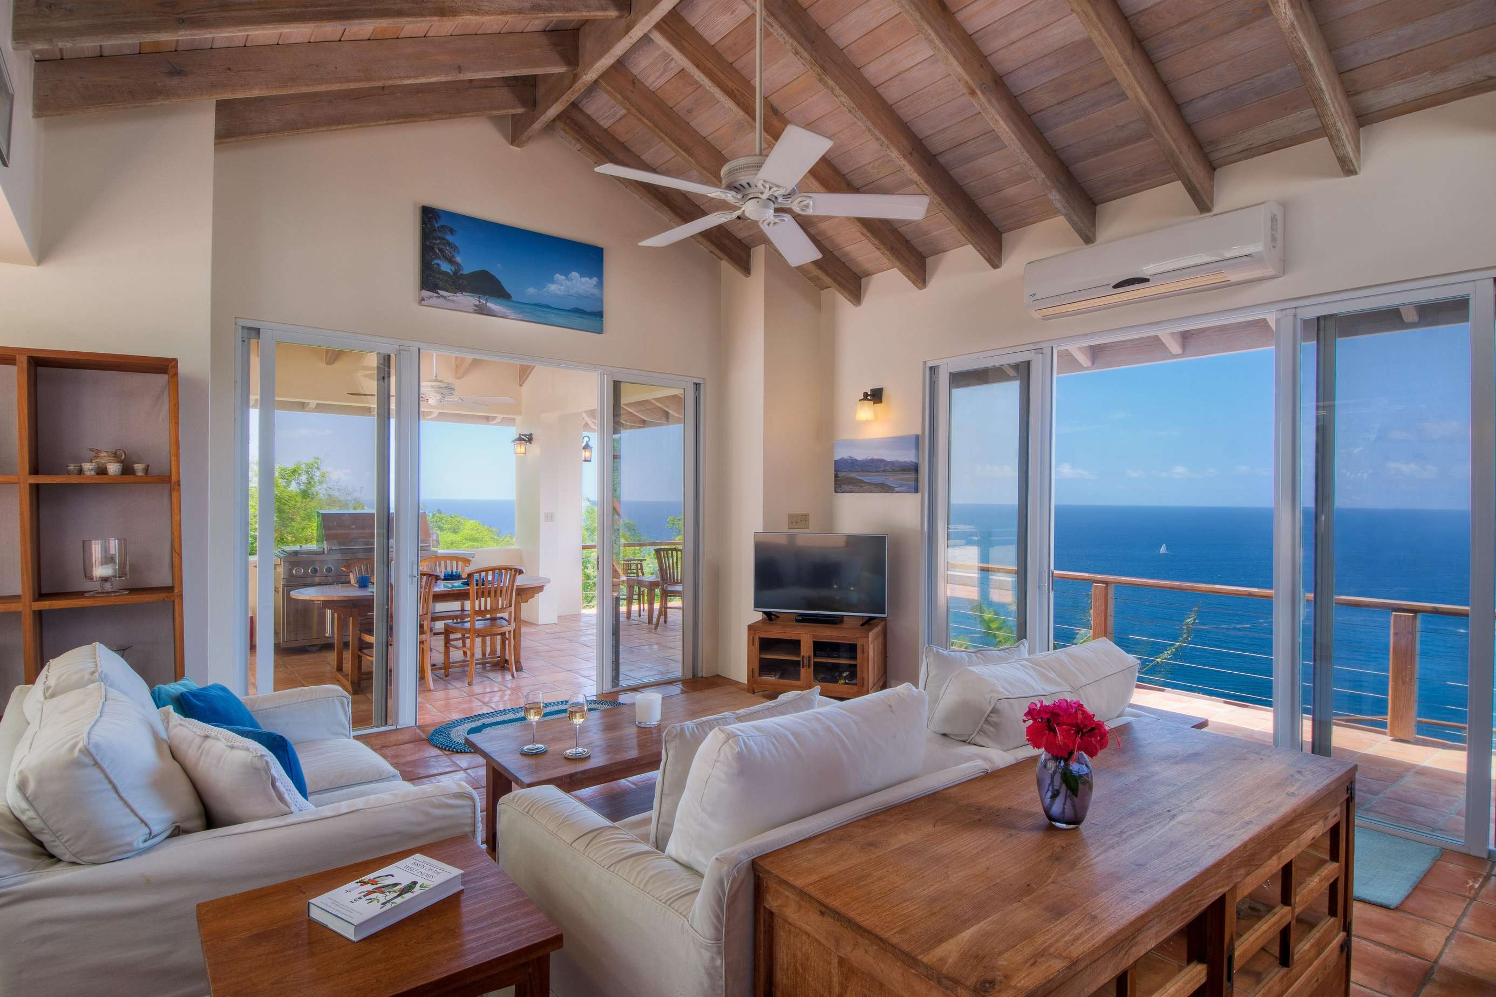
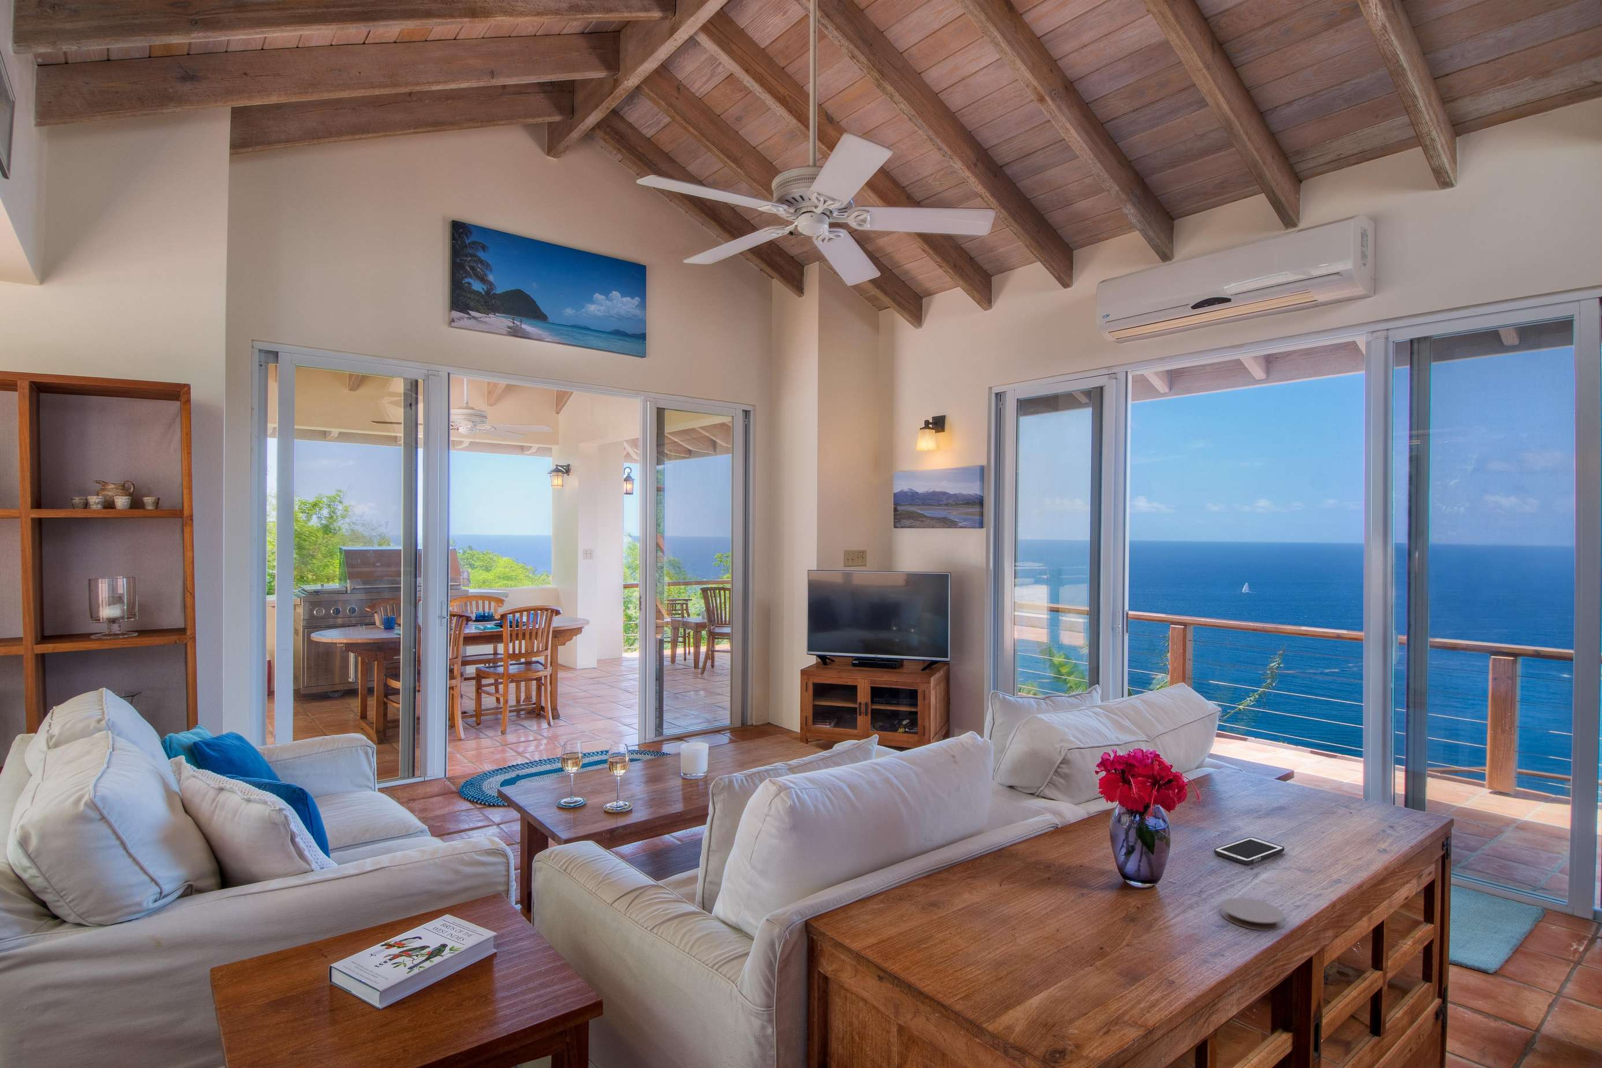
+ cell phone (1249, 850)
+ coaster (1252, 913)
